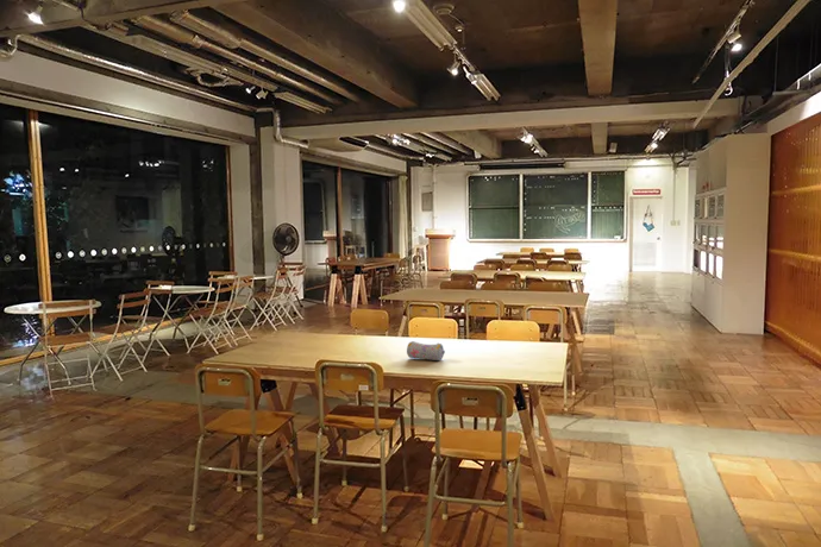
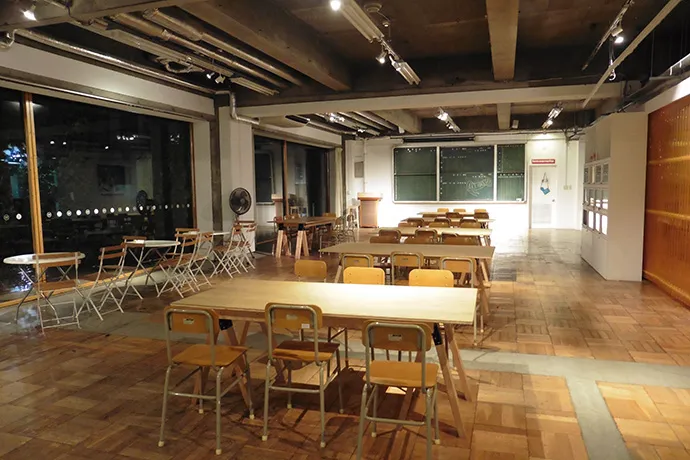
- pencil case (425, 351)
